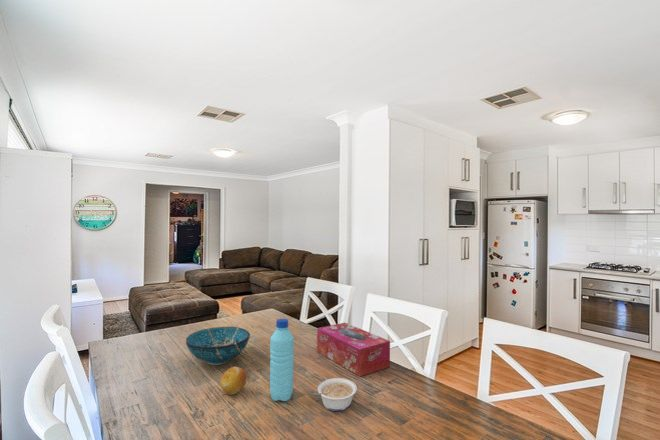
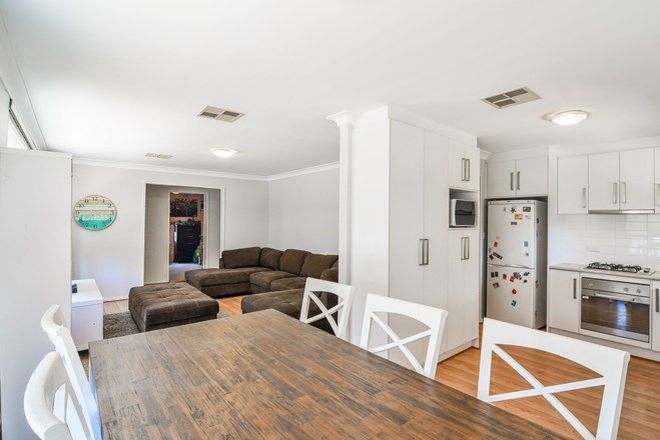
- tissue box (351, 346)
- legume (336, 394)
- decorative bowl (218, 348)
- fruit (233, 380)
- water bottle (281, 358)
